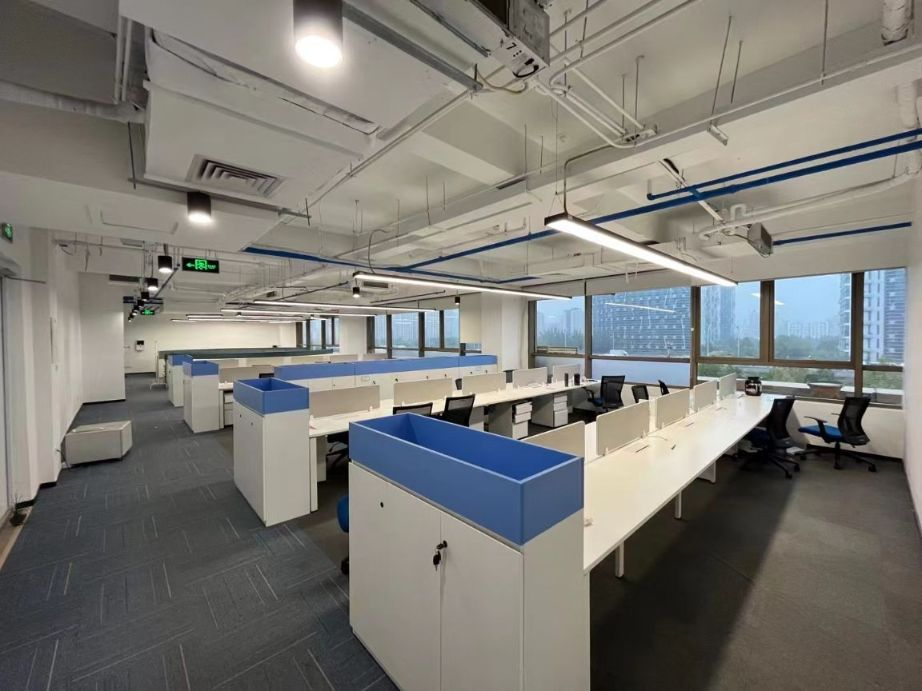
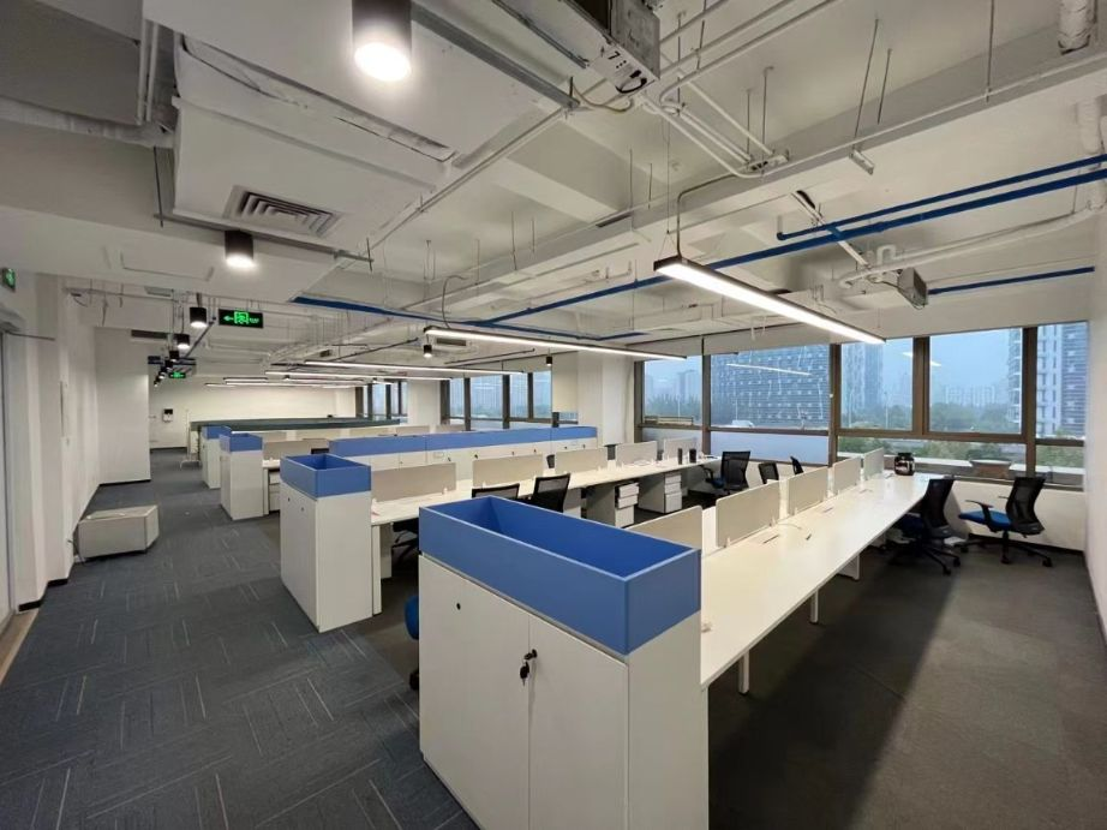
- potted plant (18, 504)
